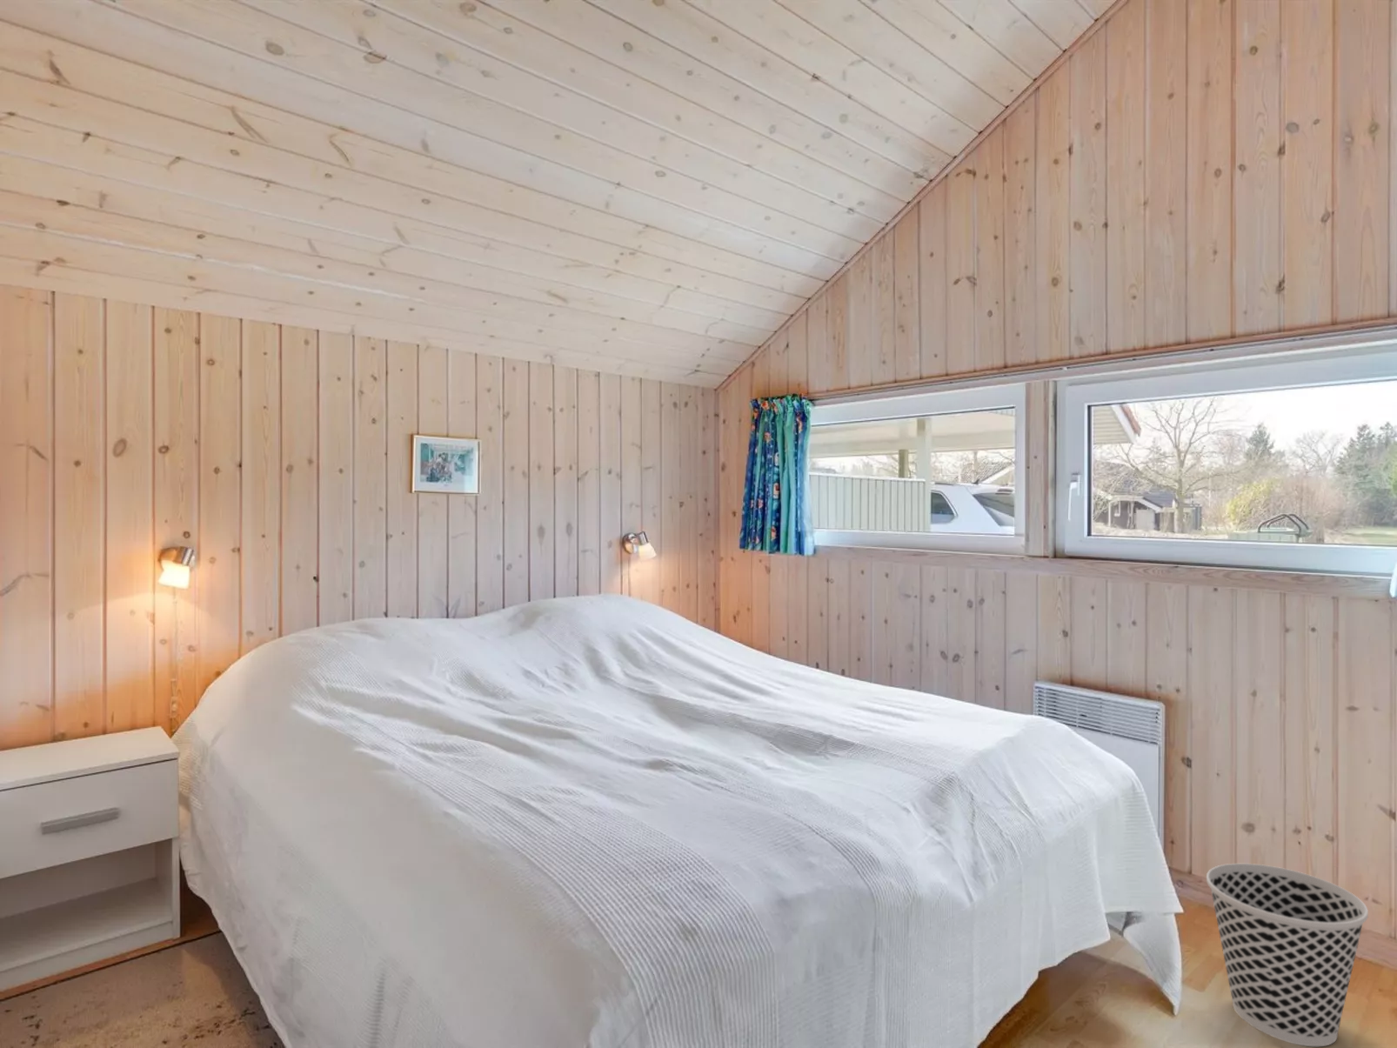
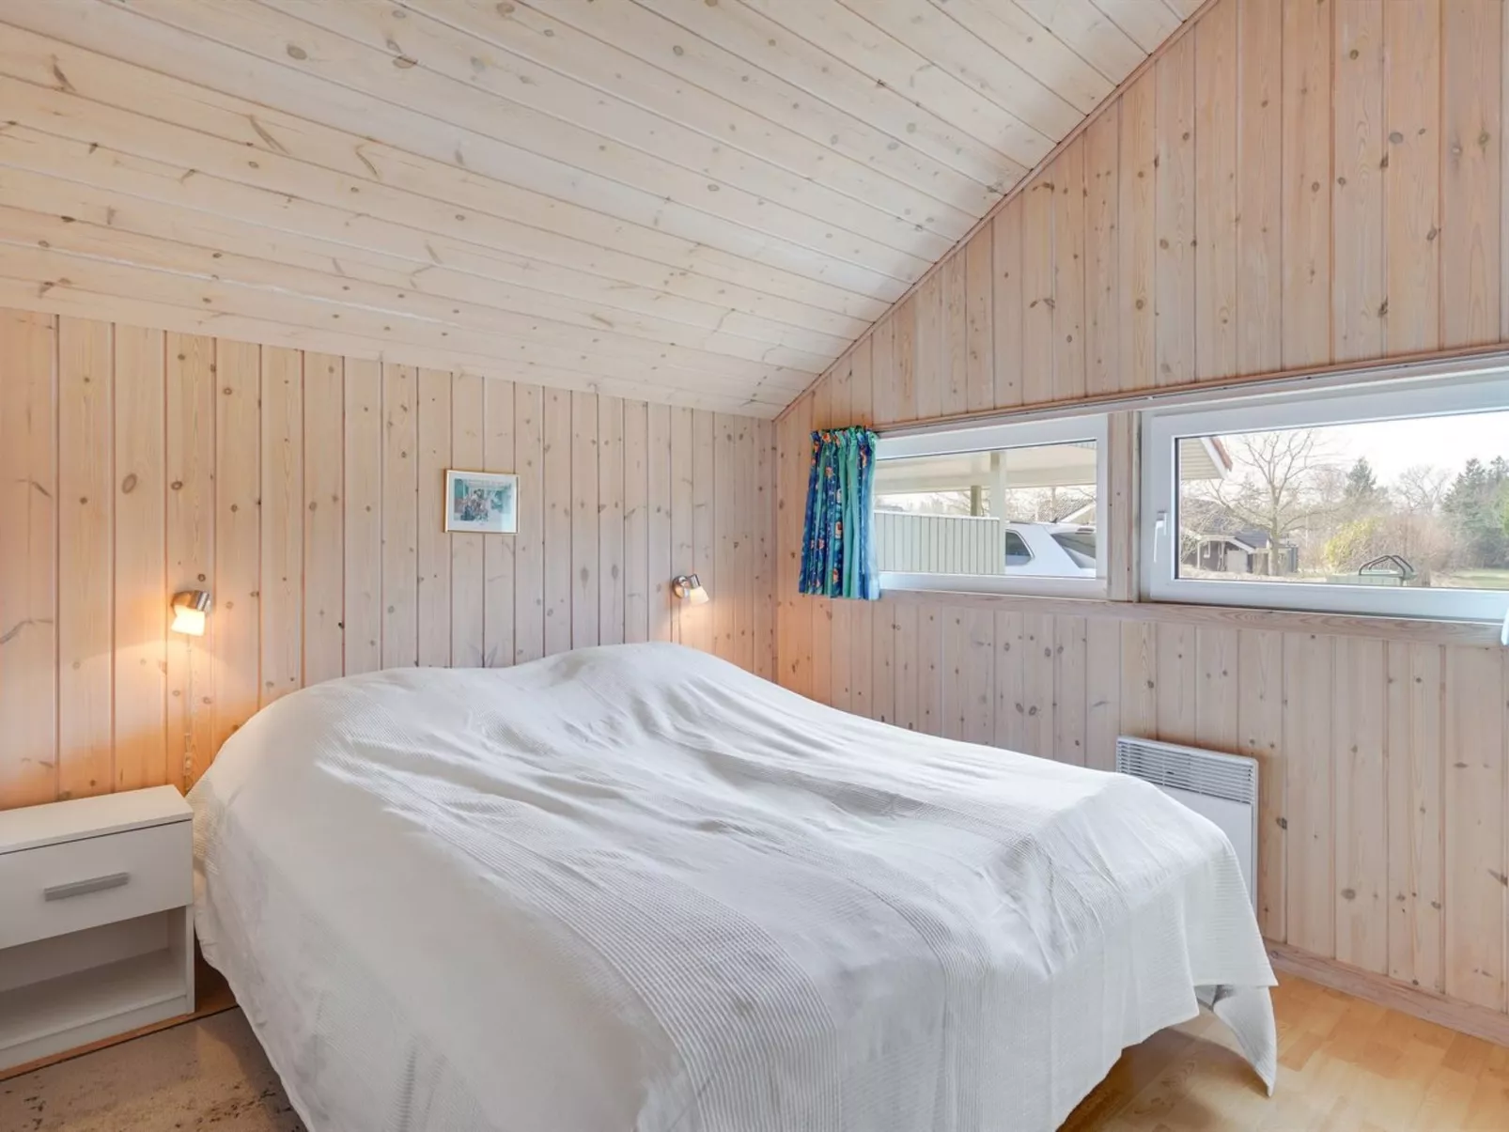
- wastebasket (1283, 954)
